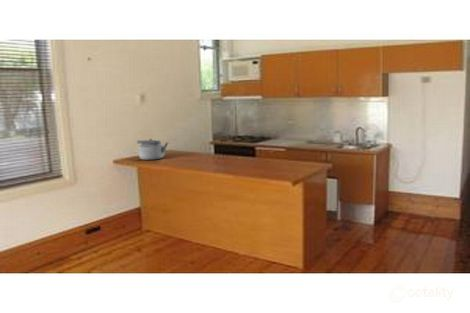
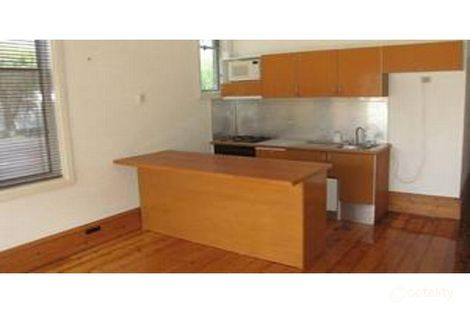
- kettle (151, 148)
